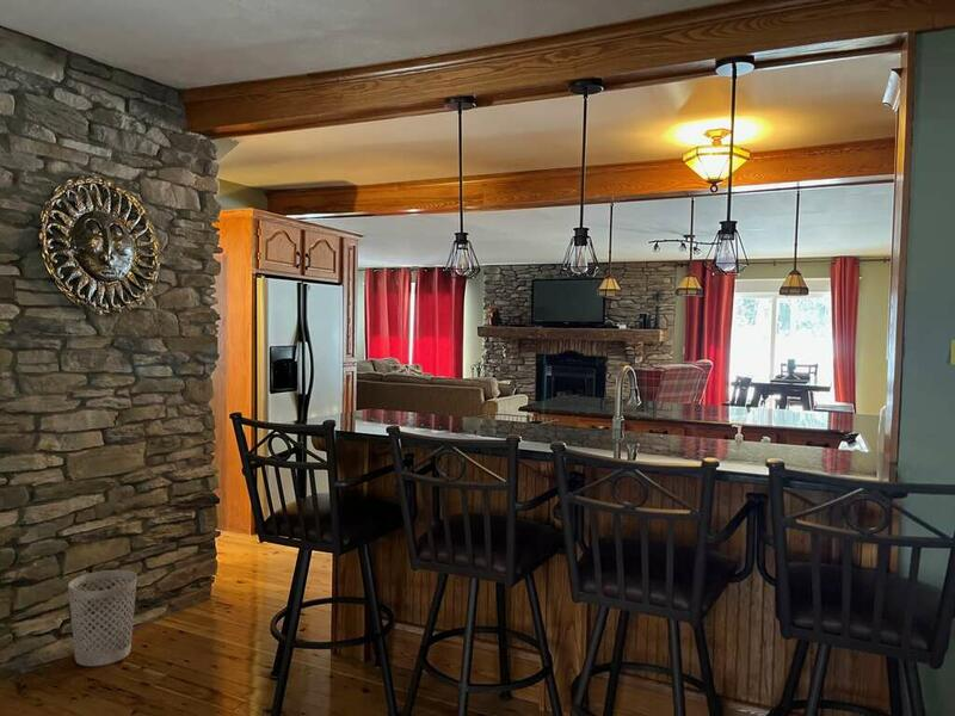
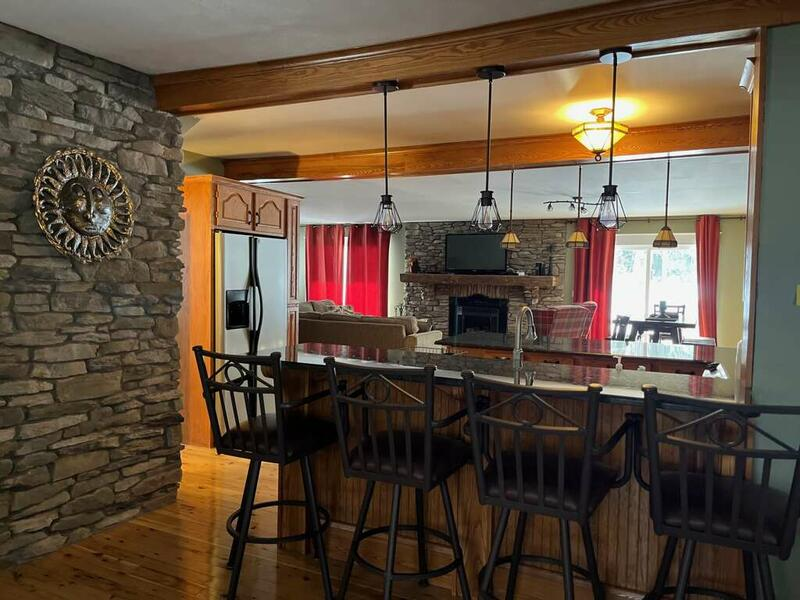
- wastebasket (103, 617)
